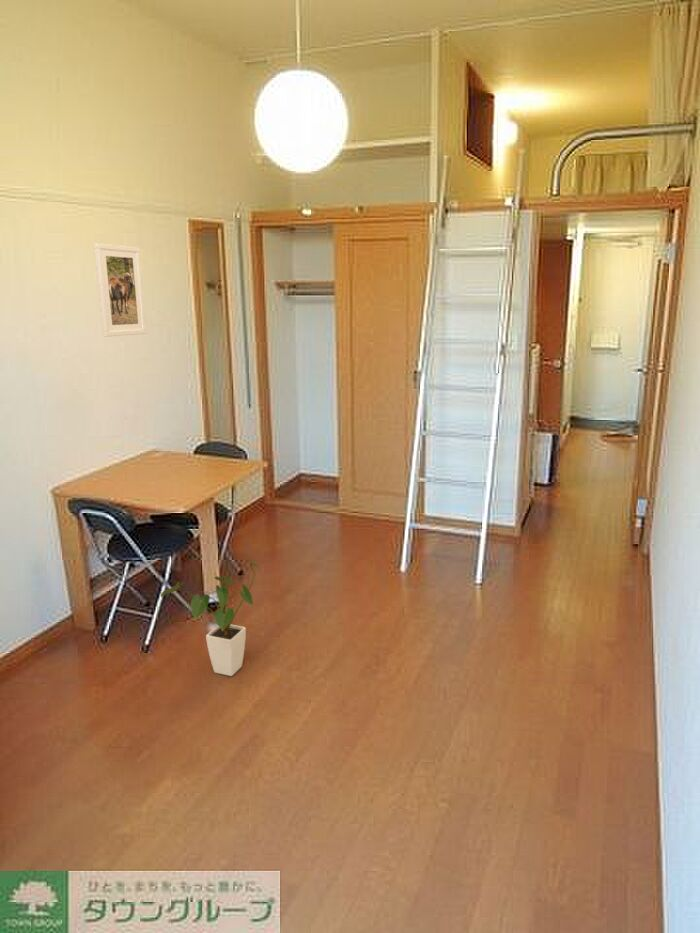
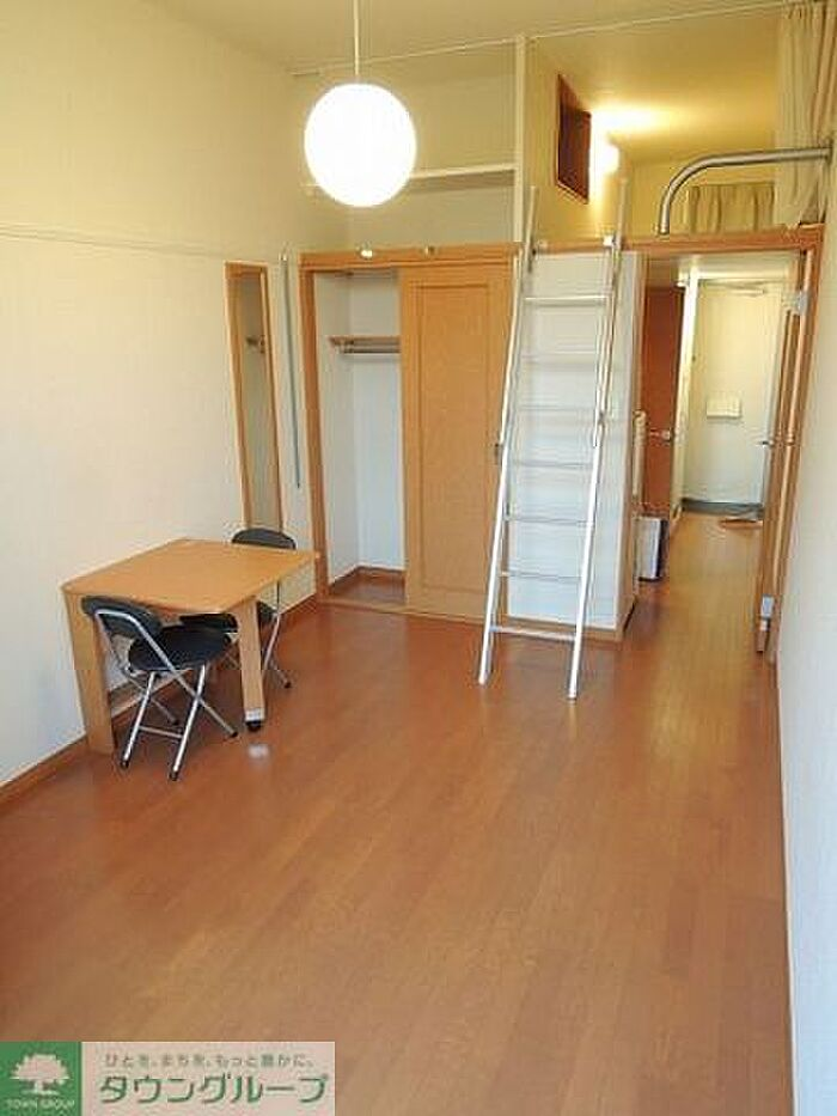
- house plant (217, 620)
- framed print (121, 291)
